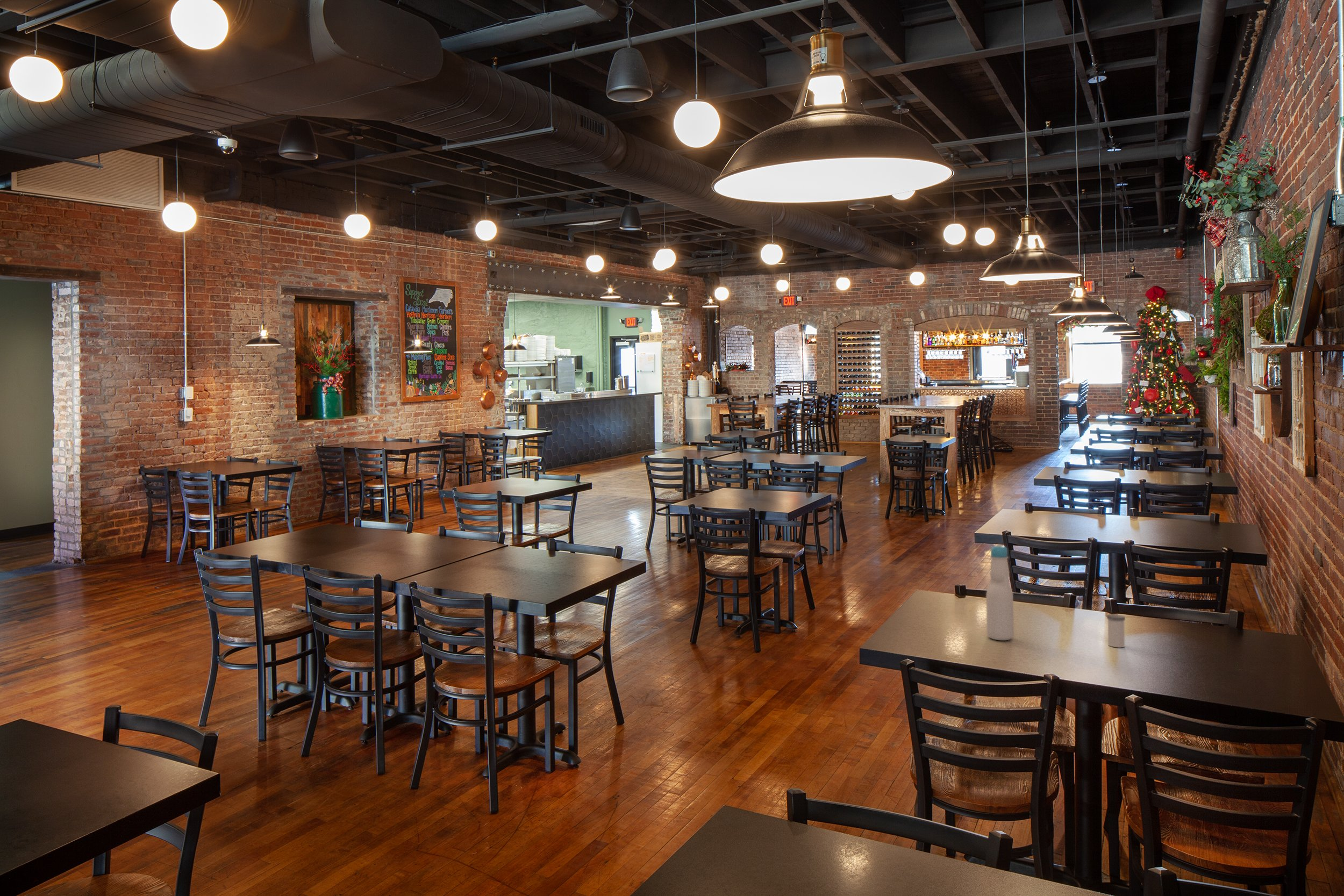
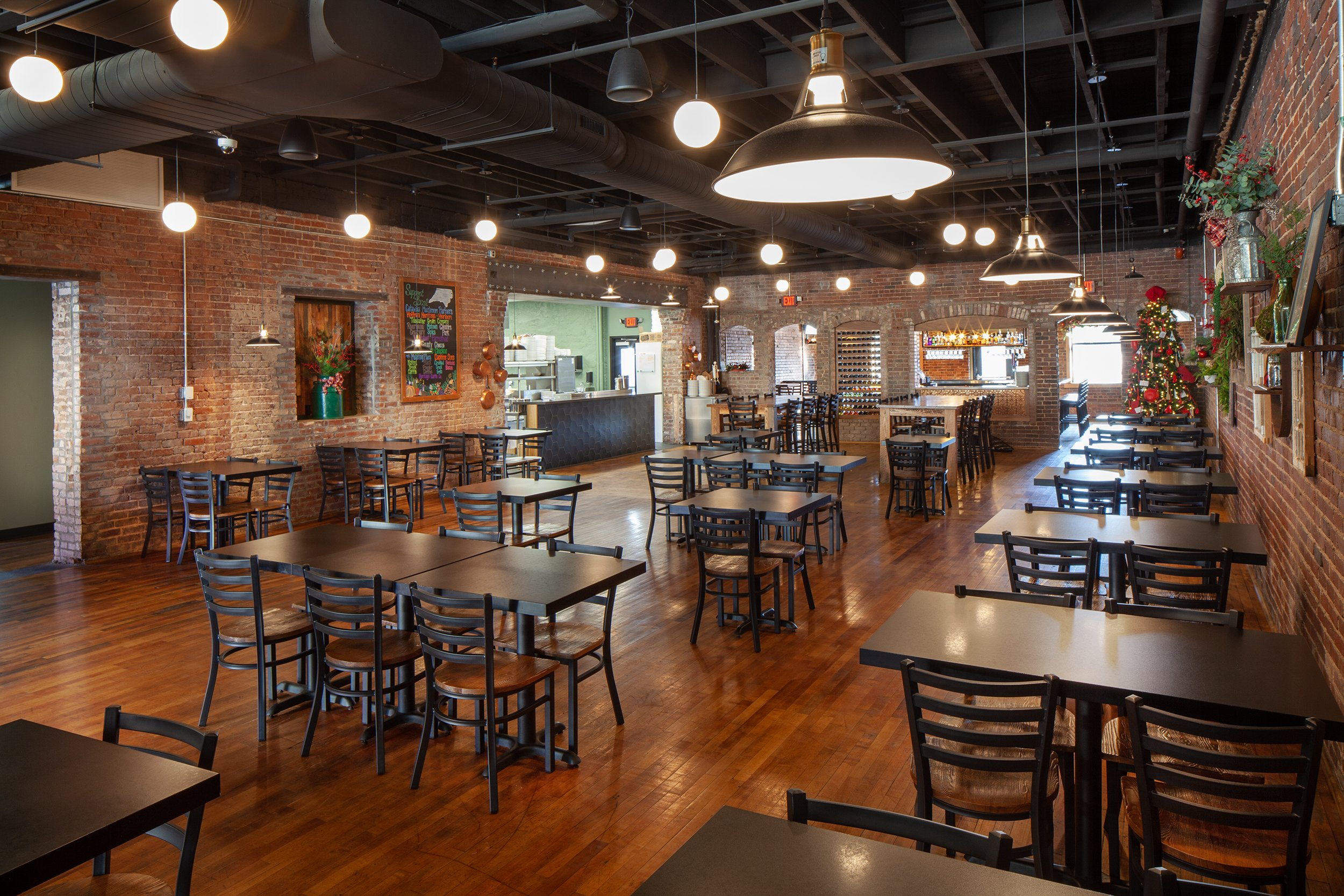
- salt shaker (1116, 630)
- bottle (999, 591)
